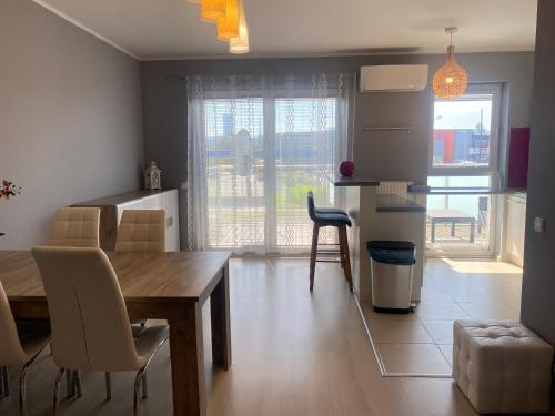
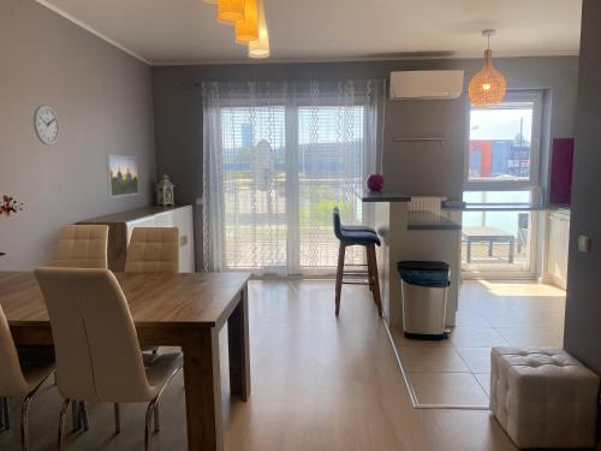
+ wall clock (47, 125)
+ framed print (123, 176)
